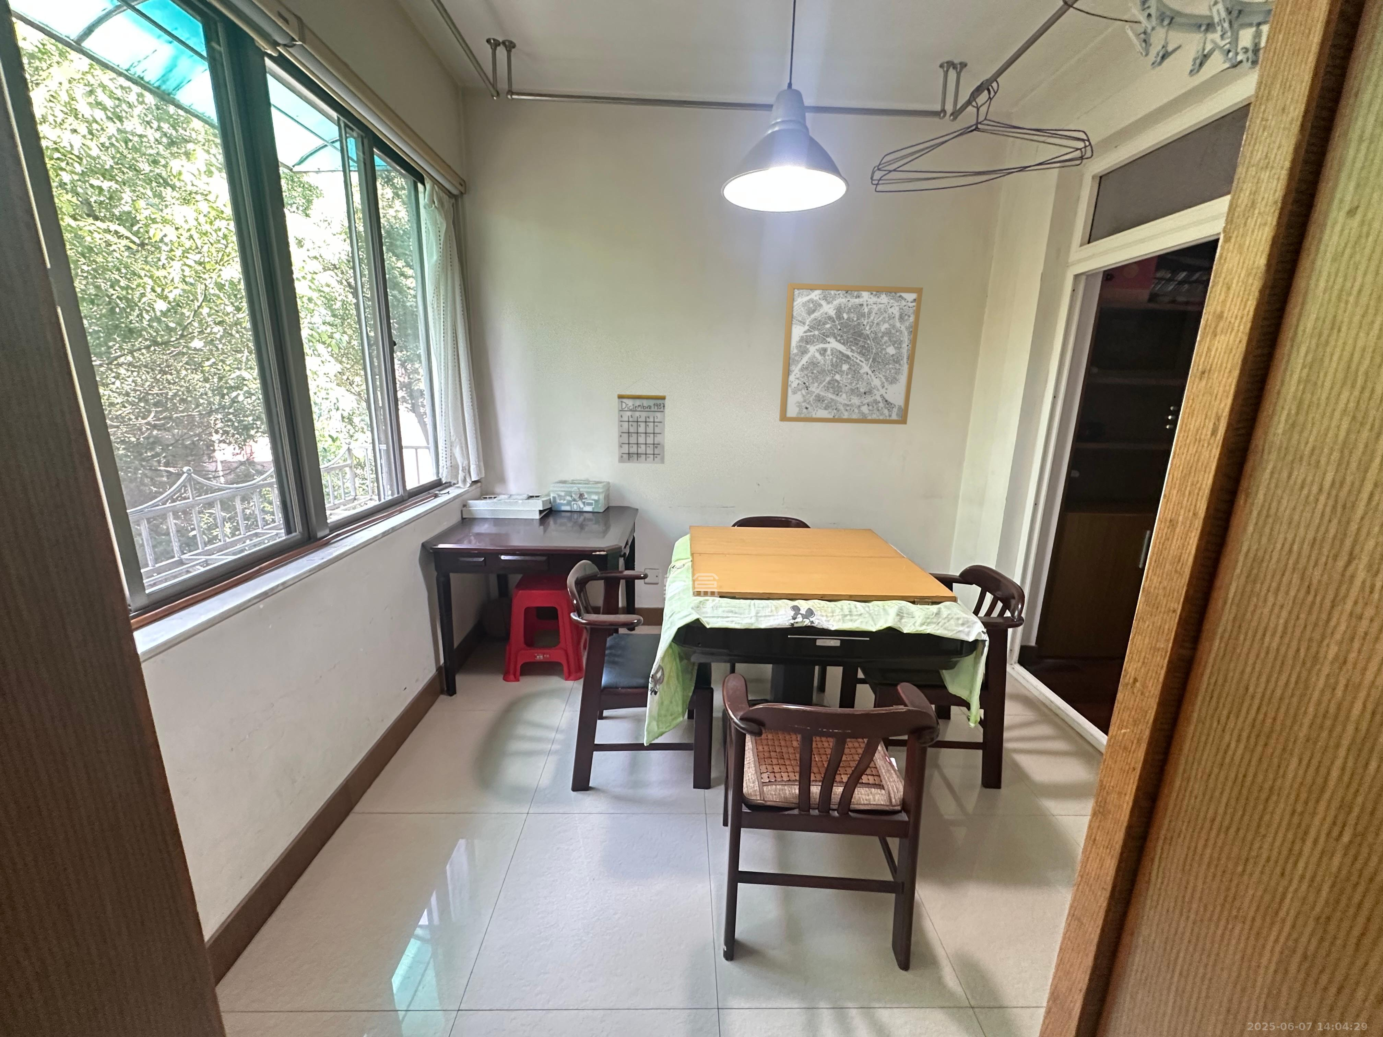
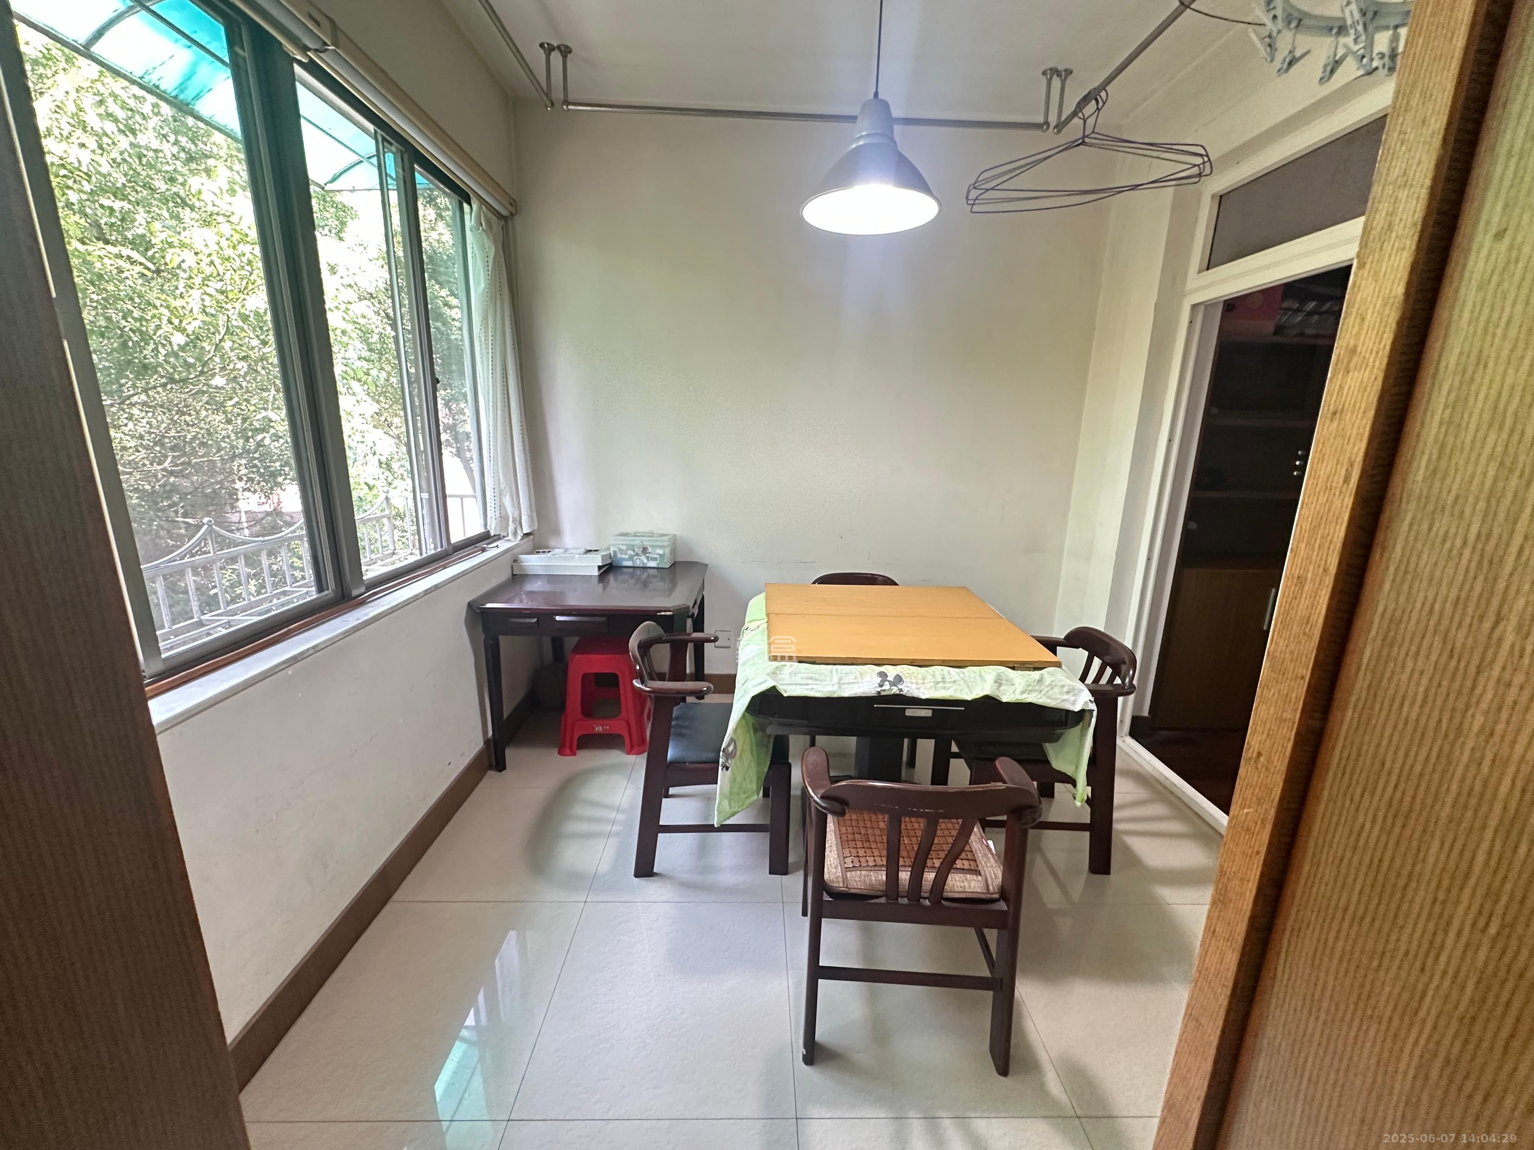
- wall art (849, 356)
- calendar (641, 422)
